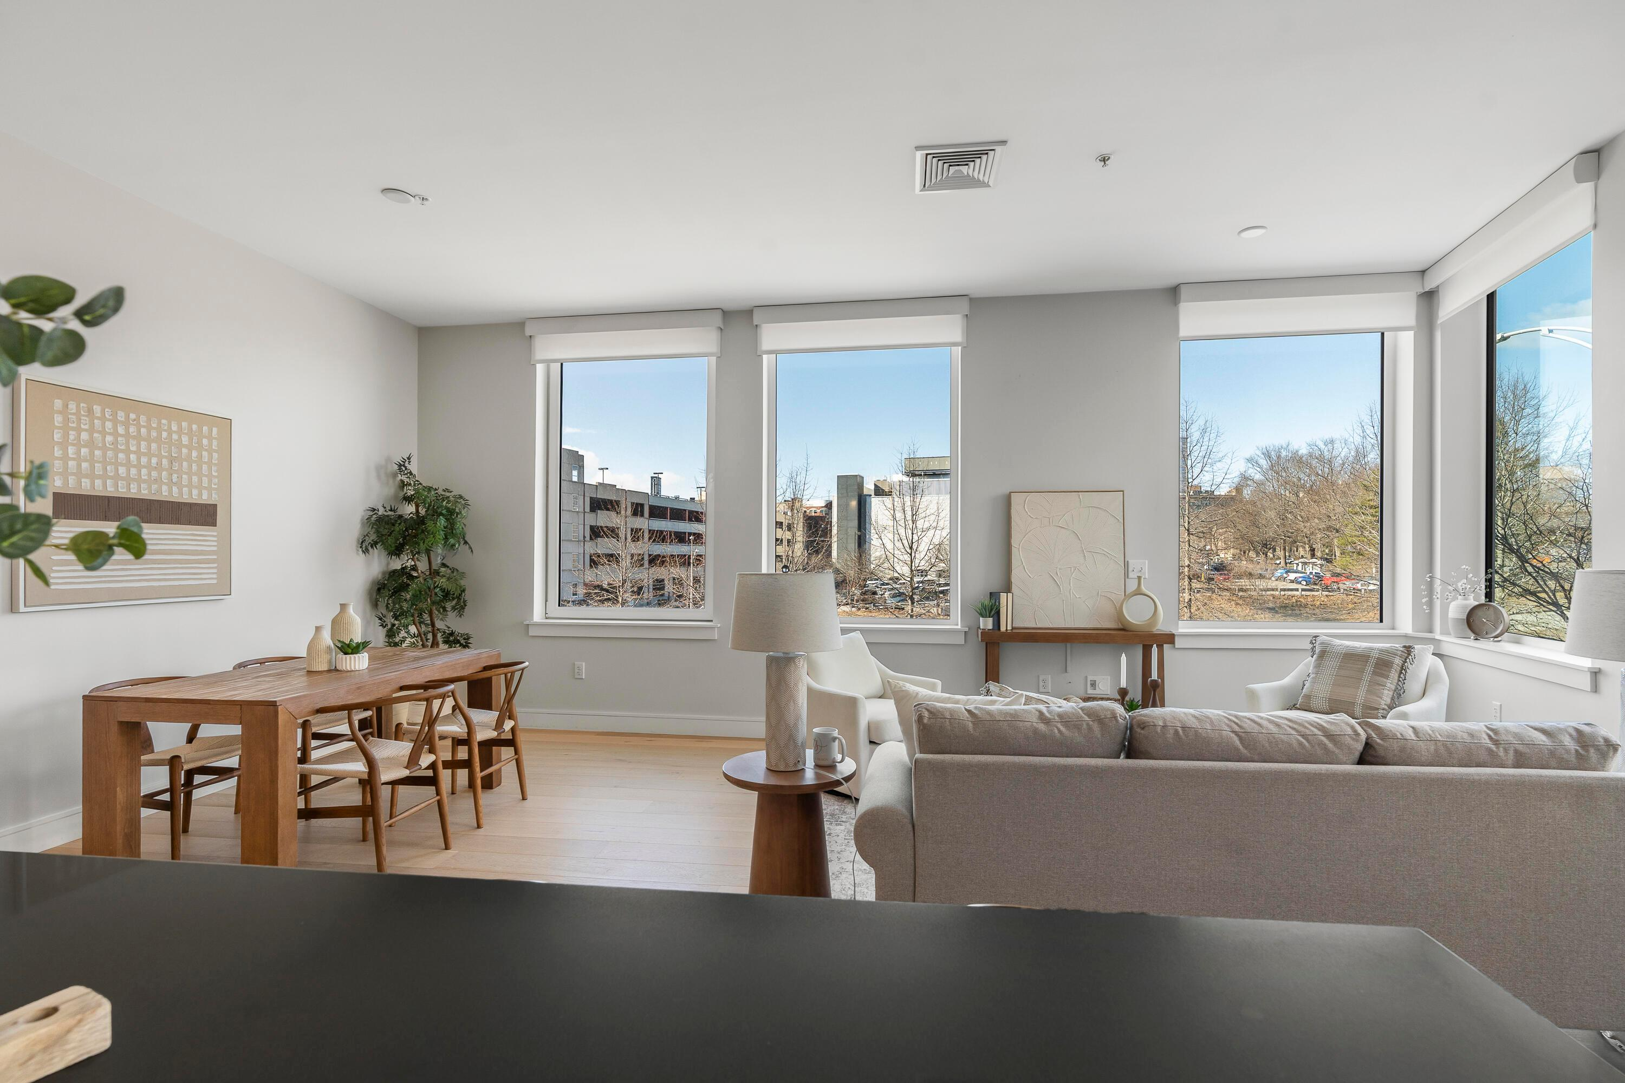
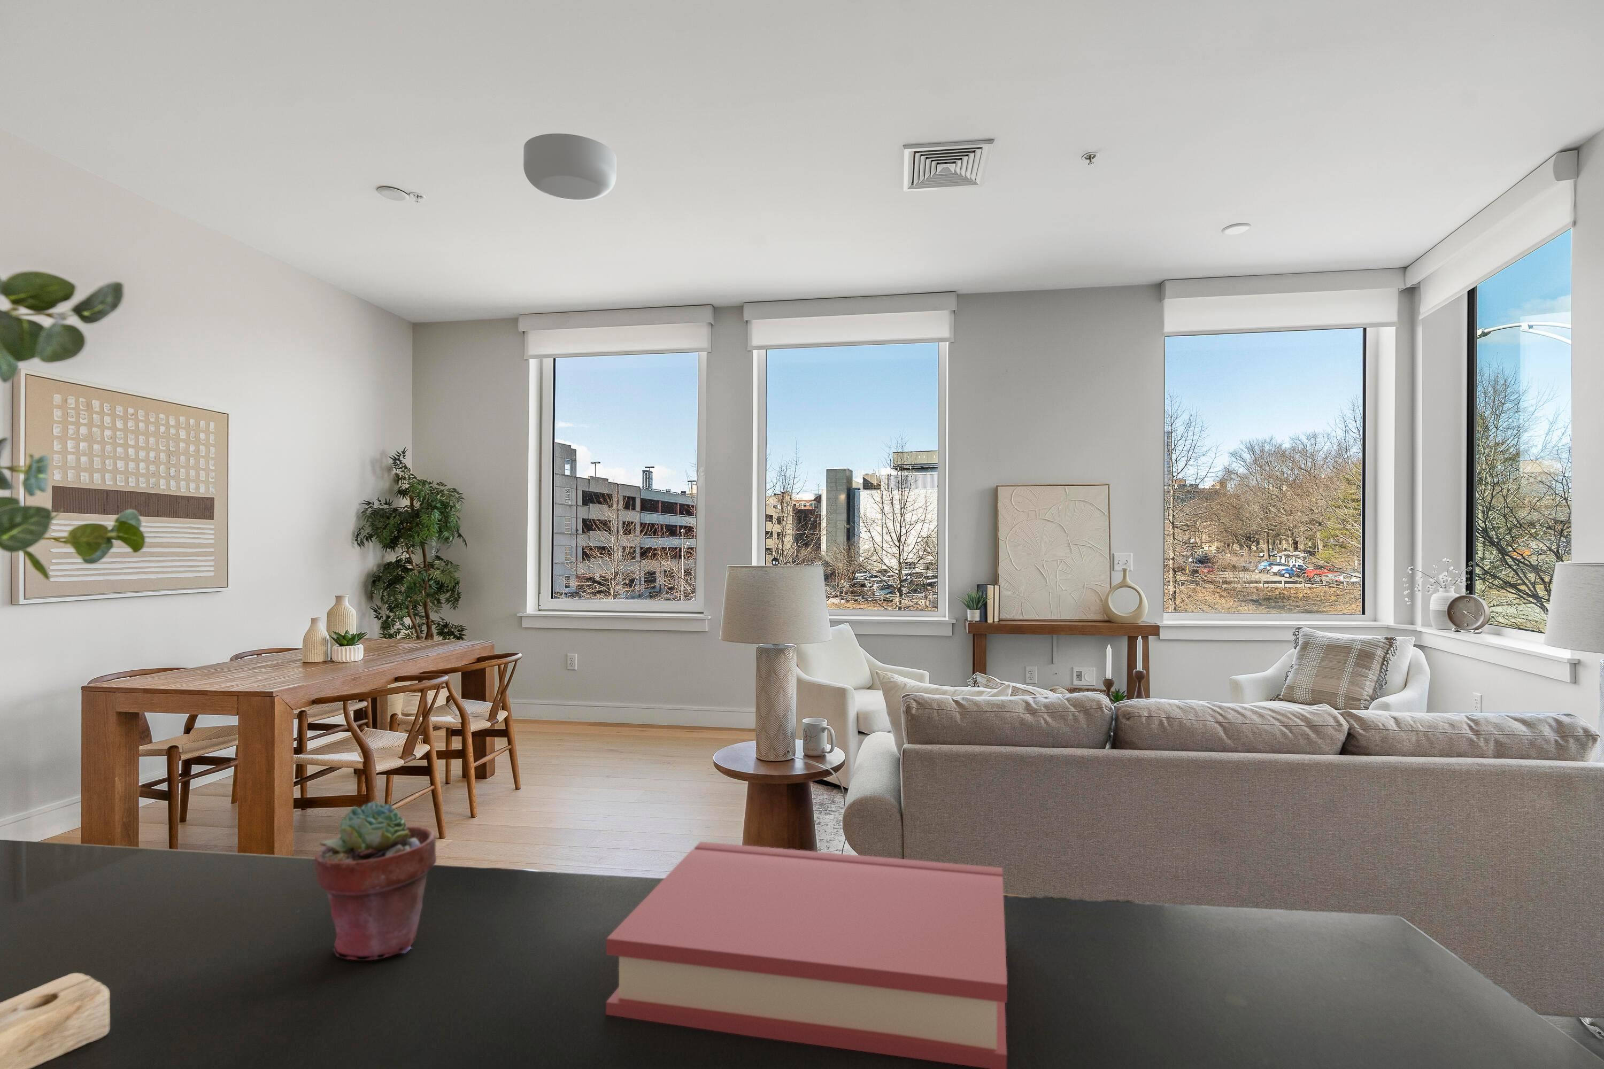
+ potted succulent (376, 872)
+ ceiling light (570, 171)
+ hardback book (825, 933)
